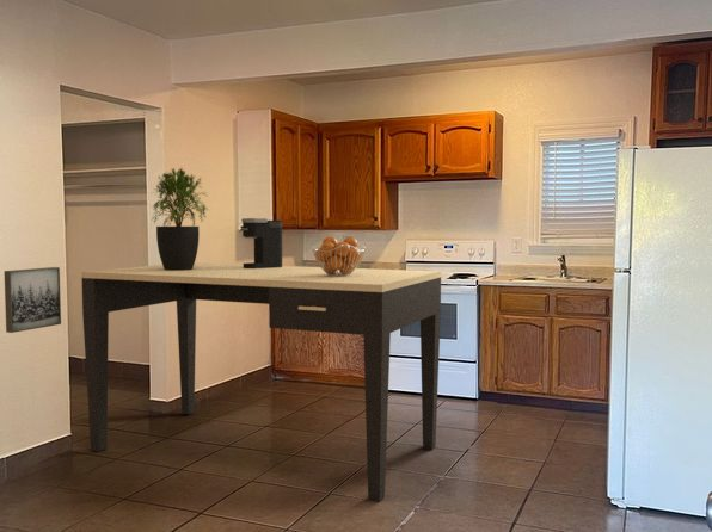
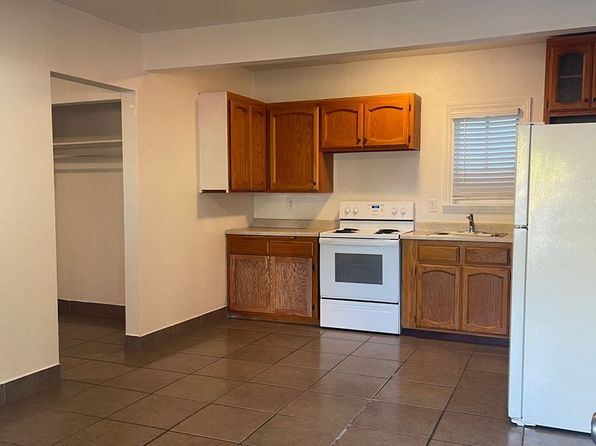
- dining table (269, 327)
- wall art (33, 298)
- potted plant (182, 217)
- fruit basket (338, 255)
- coffee maker (262, 242)
